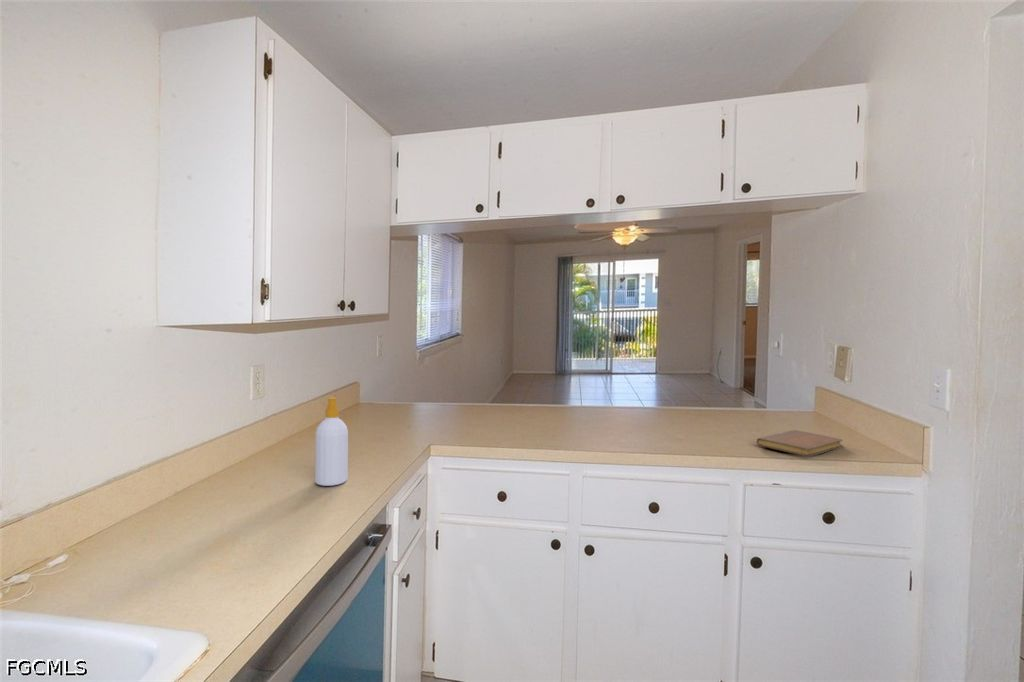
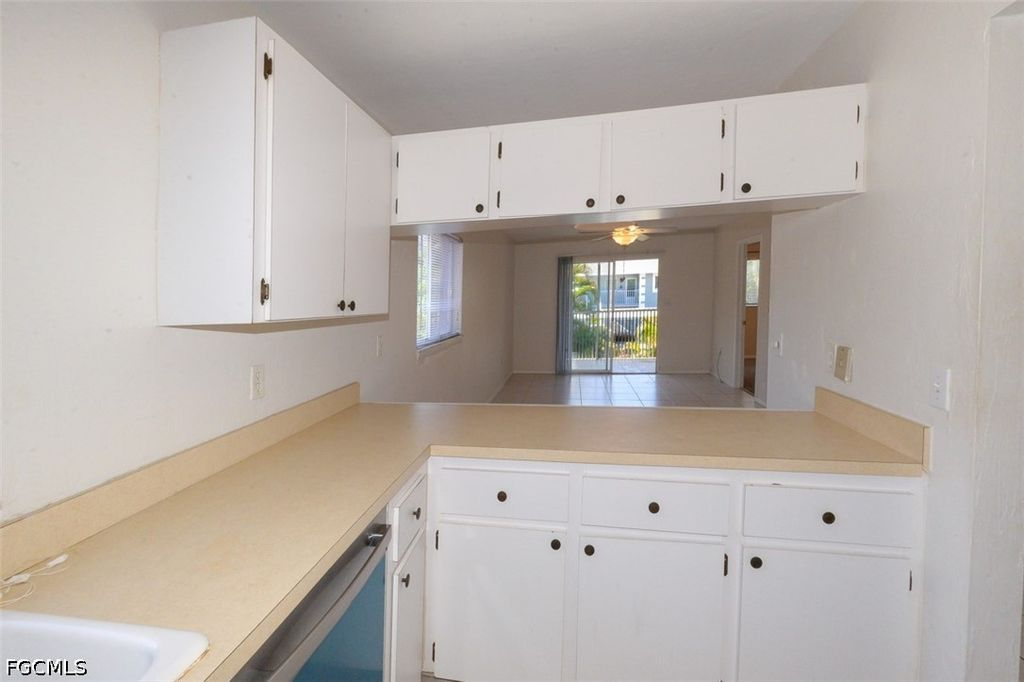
- notebook (799, 441)
- soap bottle (331, 439)
